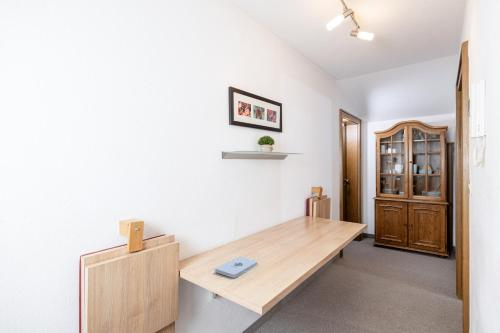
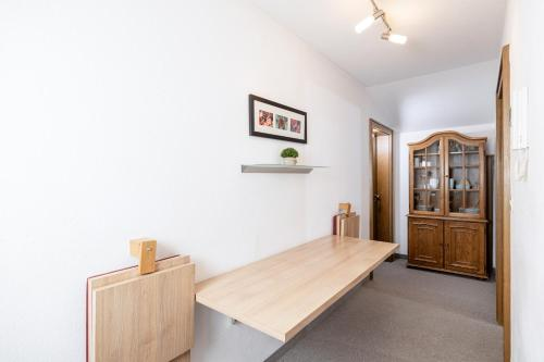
- notepad (237, 266)
